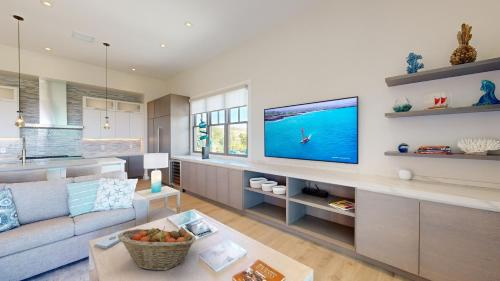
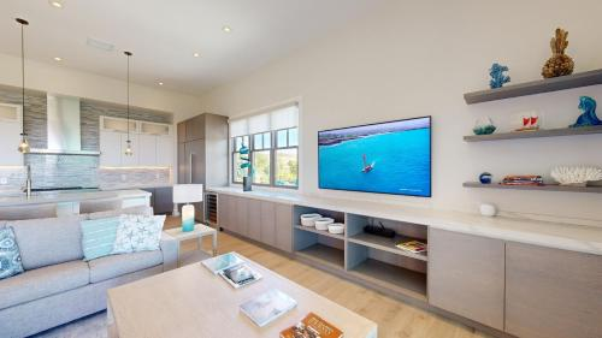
- fruit basket (158, 242)
- notepad (113, 238)
